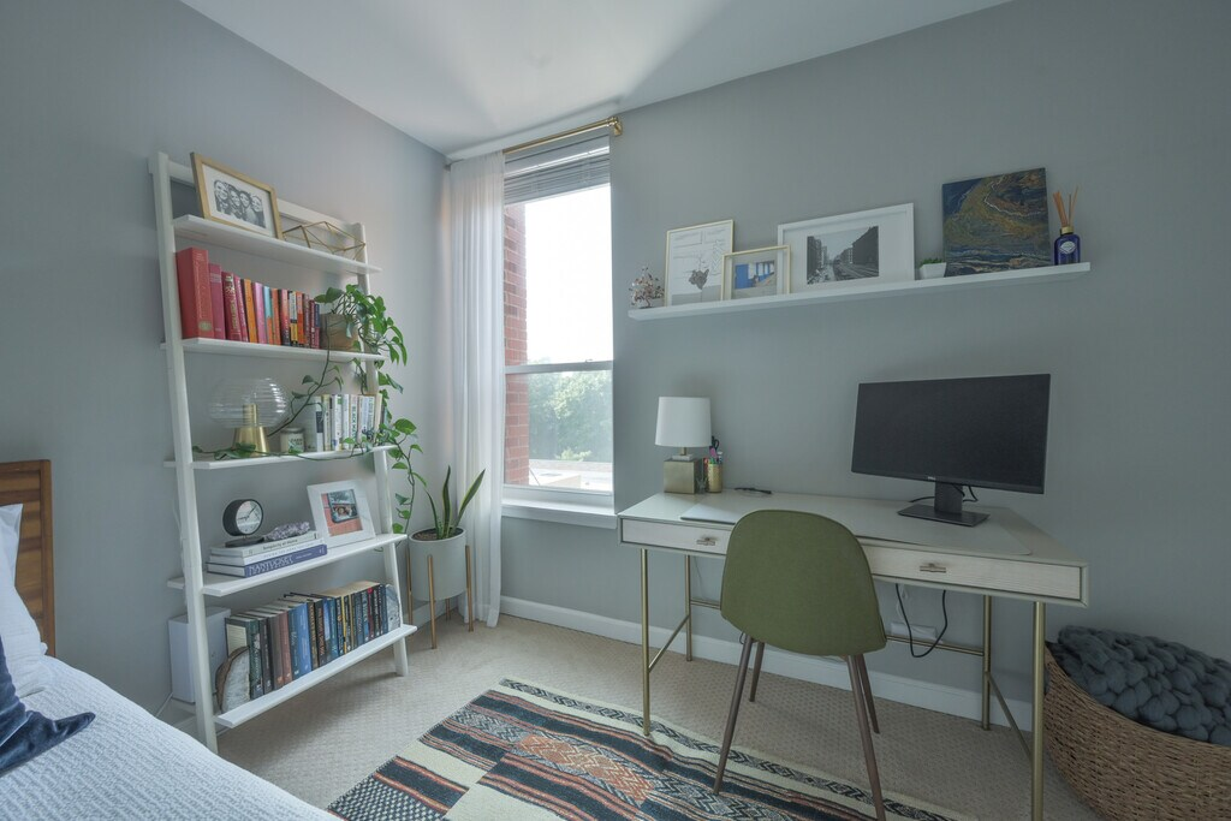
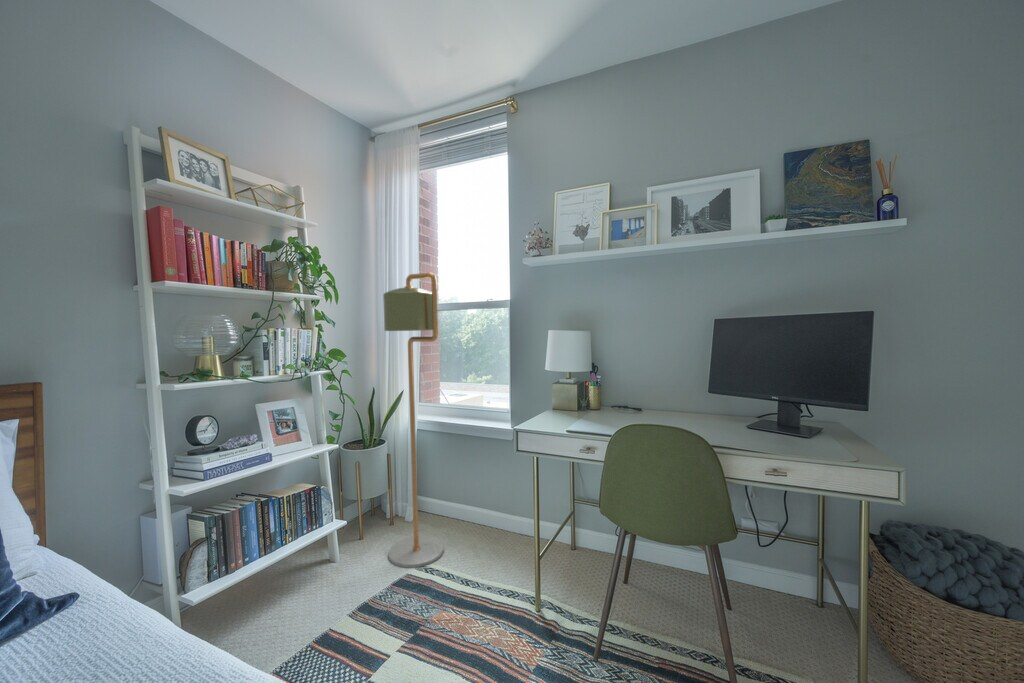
+ floor lamp (414, 415)
